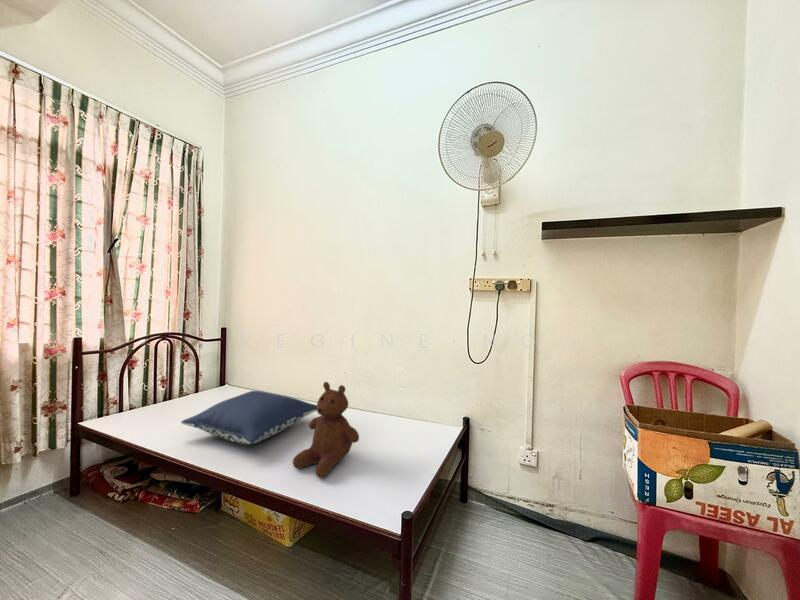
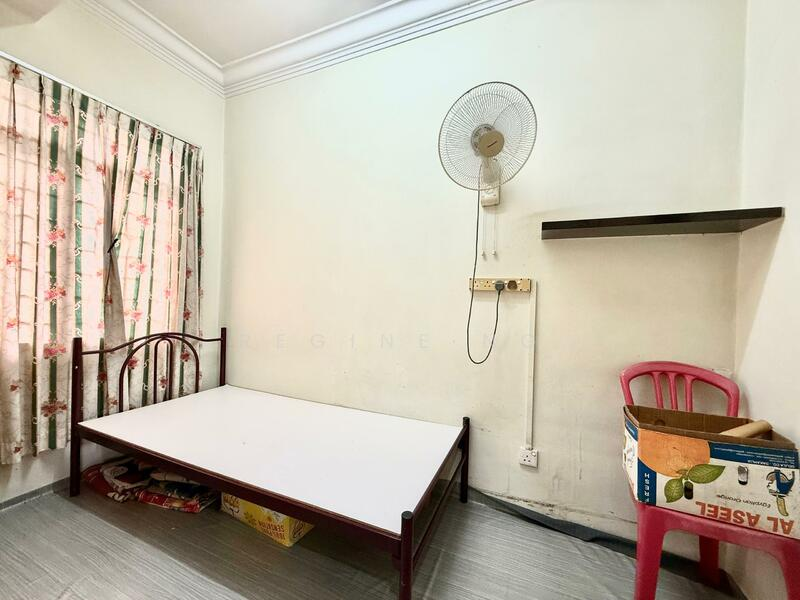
- pillow (255, 414)
- teddy bear (325, 424)
